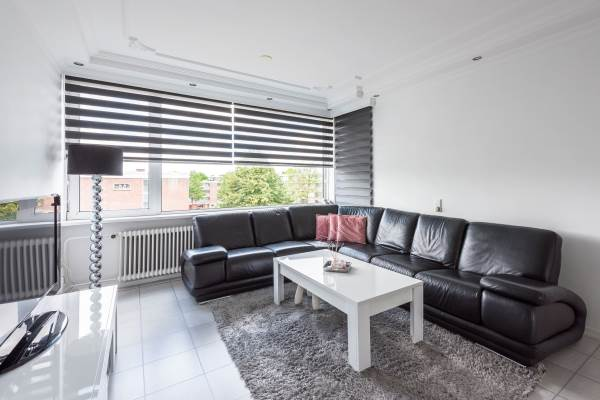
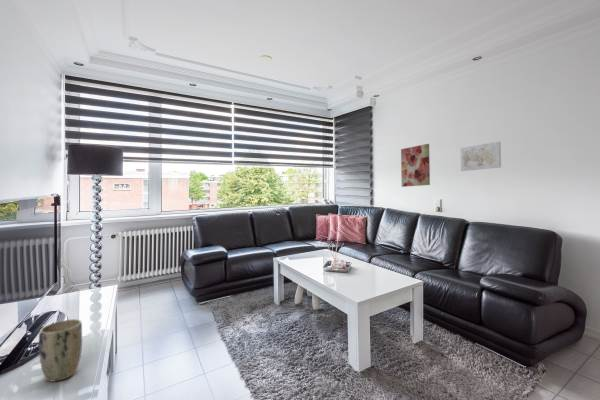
+ plant pot (61, 350)
+ wall art (414, 166)
+ wall art (479, 157)
